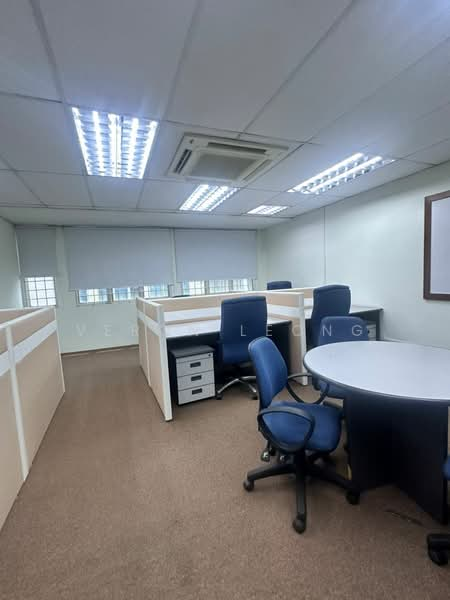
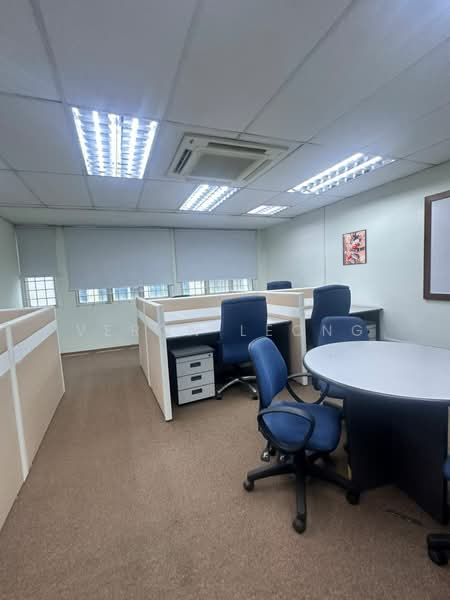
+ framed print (354, 248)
